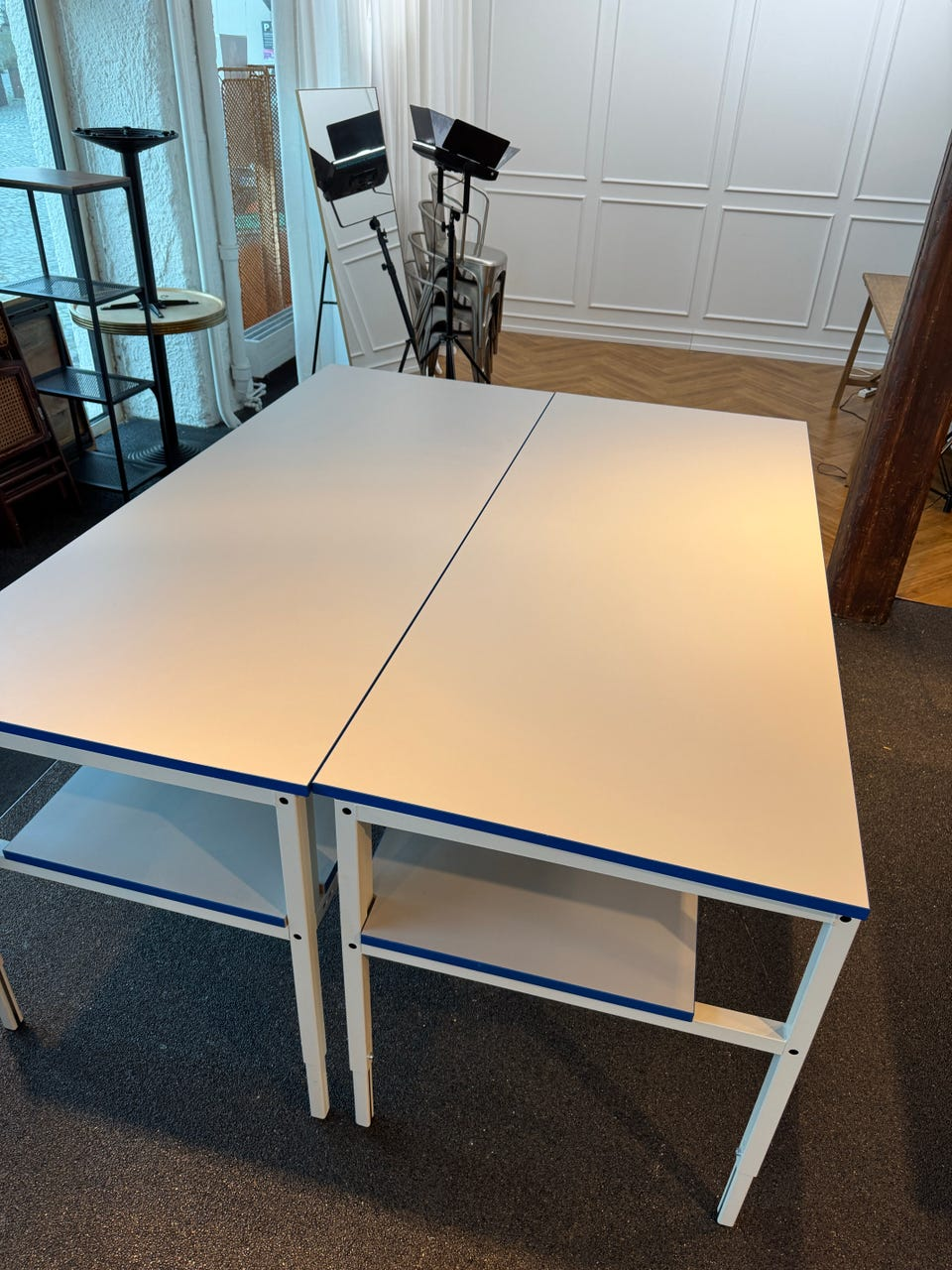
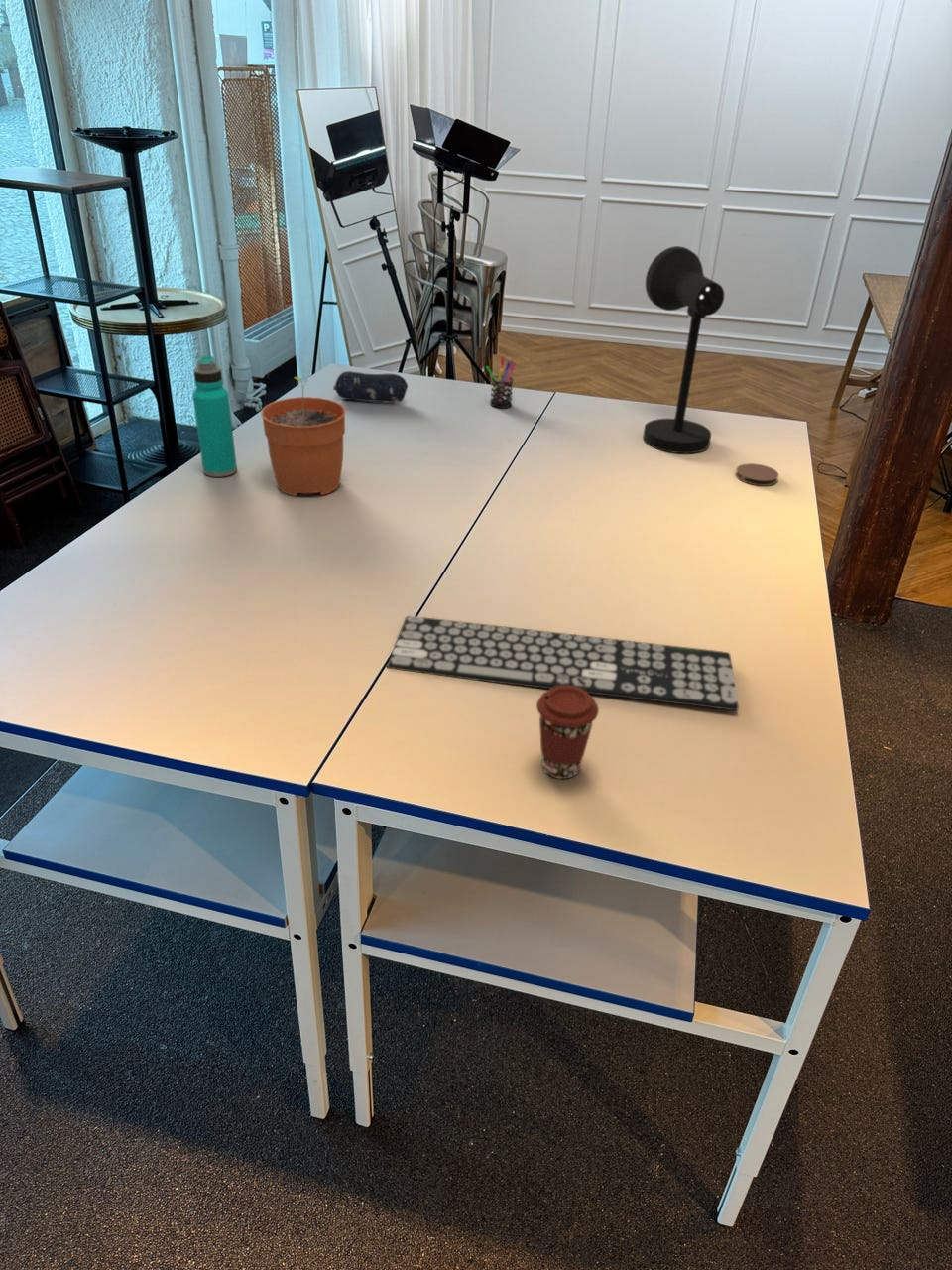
+ pencil case (371, 387)
+ pen holder (499, 381)
+ water bottle (213, 417)
+ coffee cup (564, 733)
+ desk lamp (686, 349)
+ plant pot (304, 430)
+ coaster (757, 474)
+ keyboard (562, 658)
